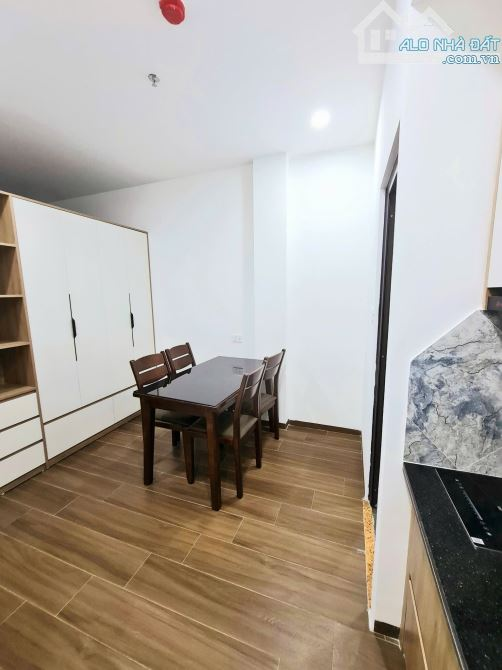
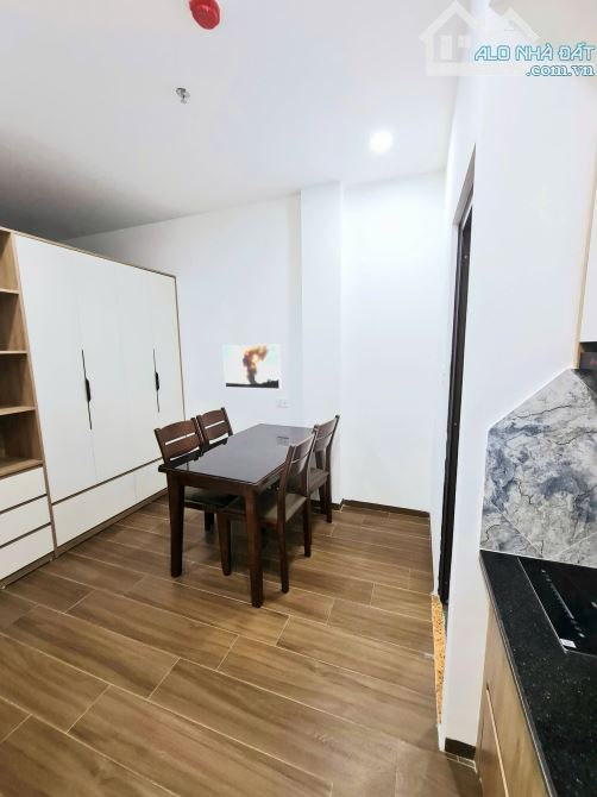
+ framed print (251, 366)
